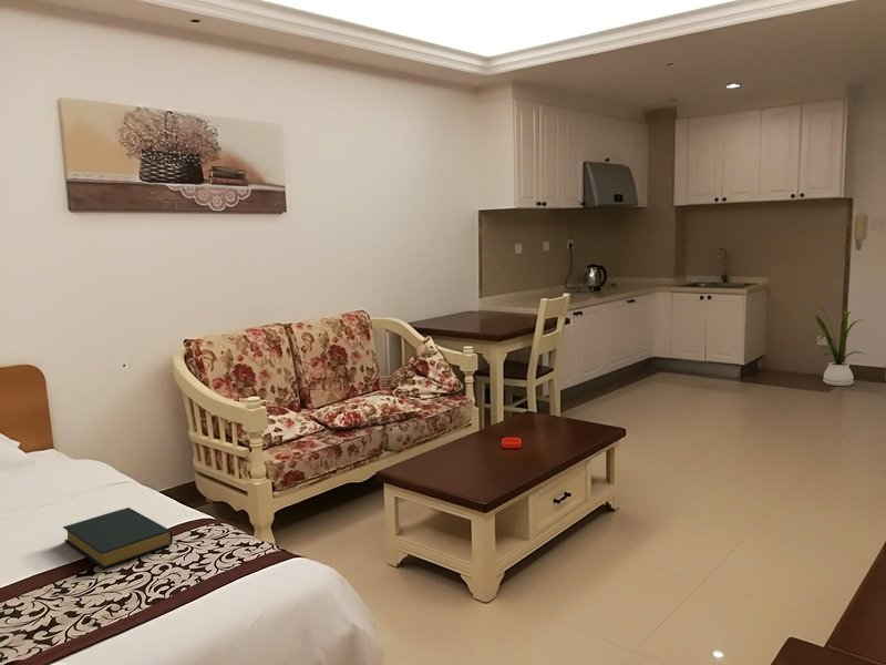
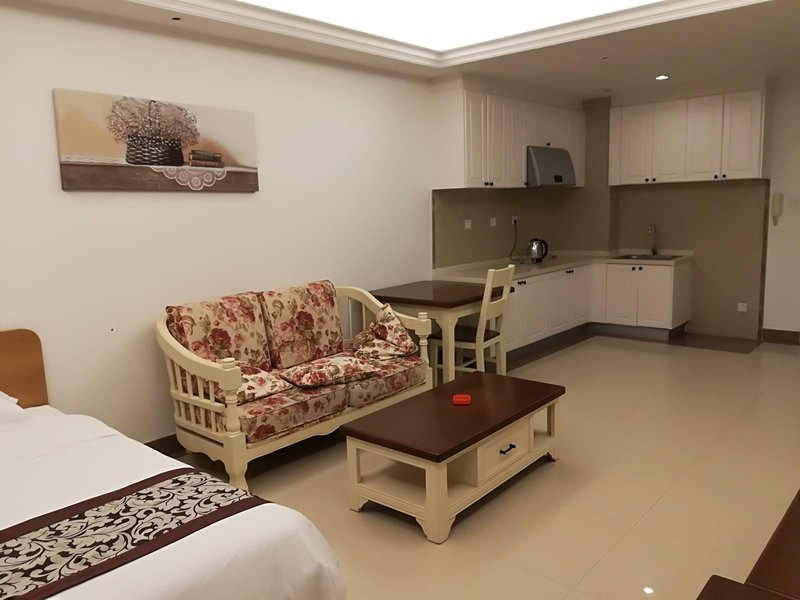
- hardback book (117, 535)
- house plant (835, 341)
